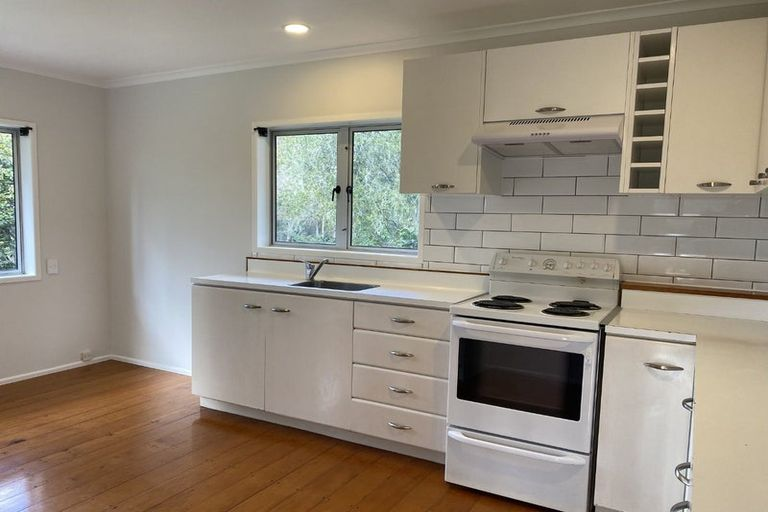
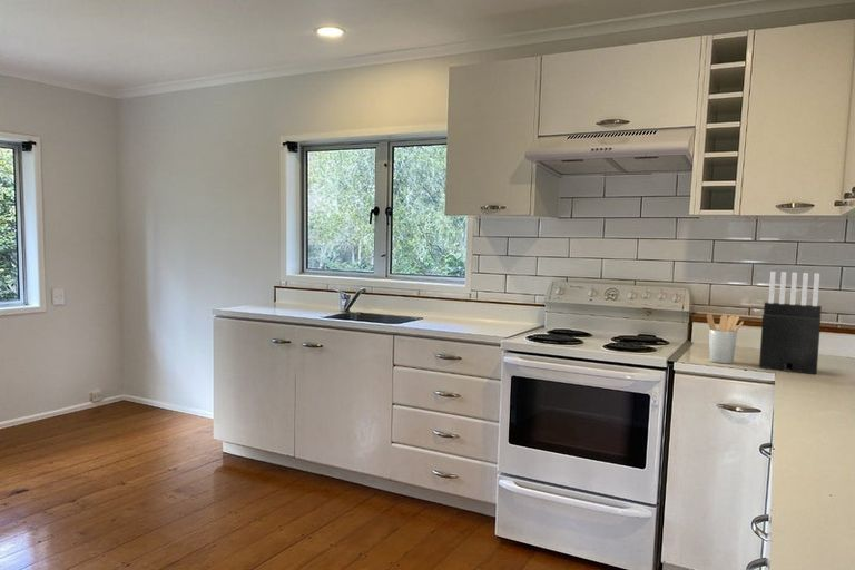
+ knife block (790, 321)
+ utensil holder (724, 337)
